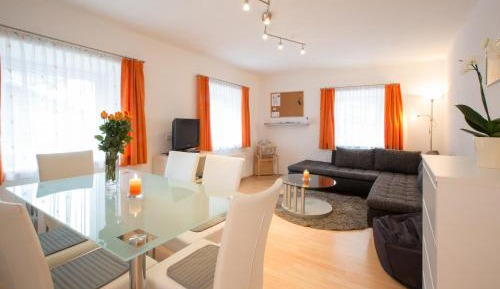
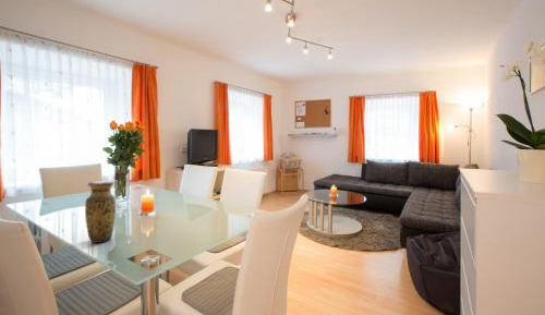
+ vase (100, 210)
